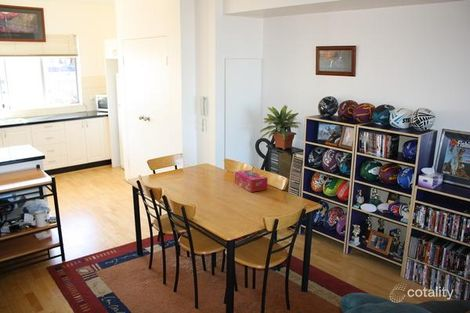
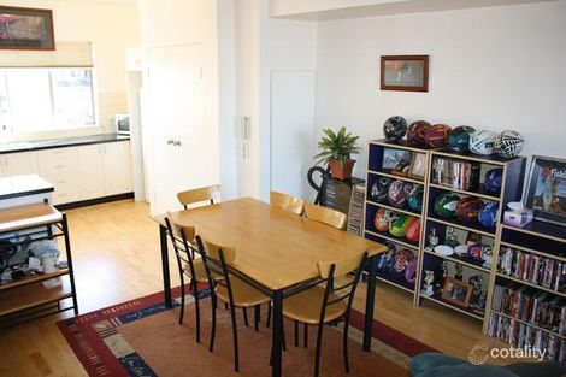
- tissue box (250, 180)
